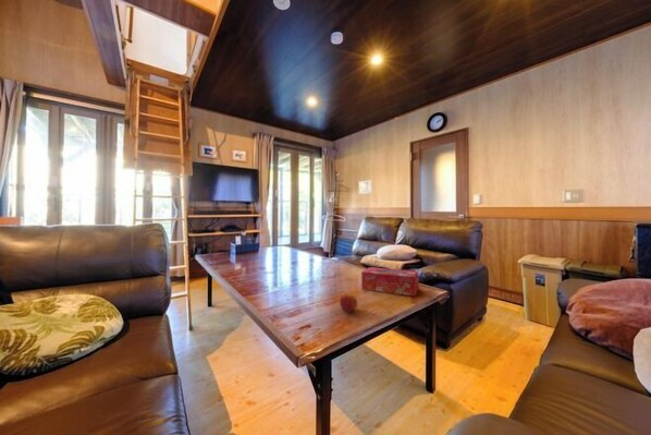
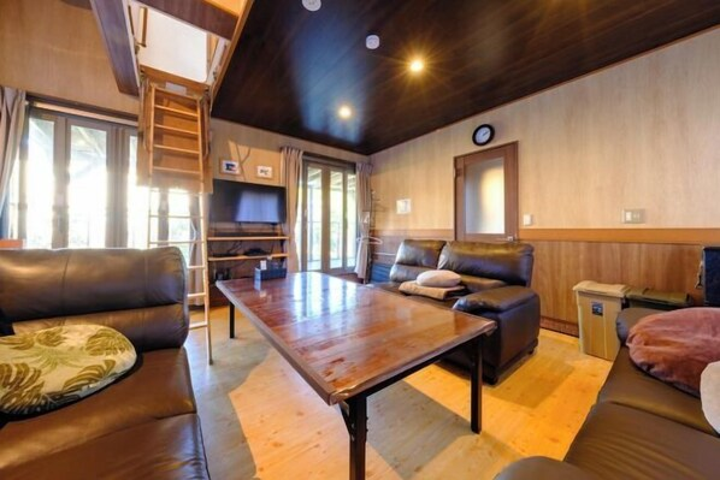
- fruit (348, 302)
- tissue box (390, 280)
